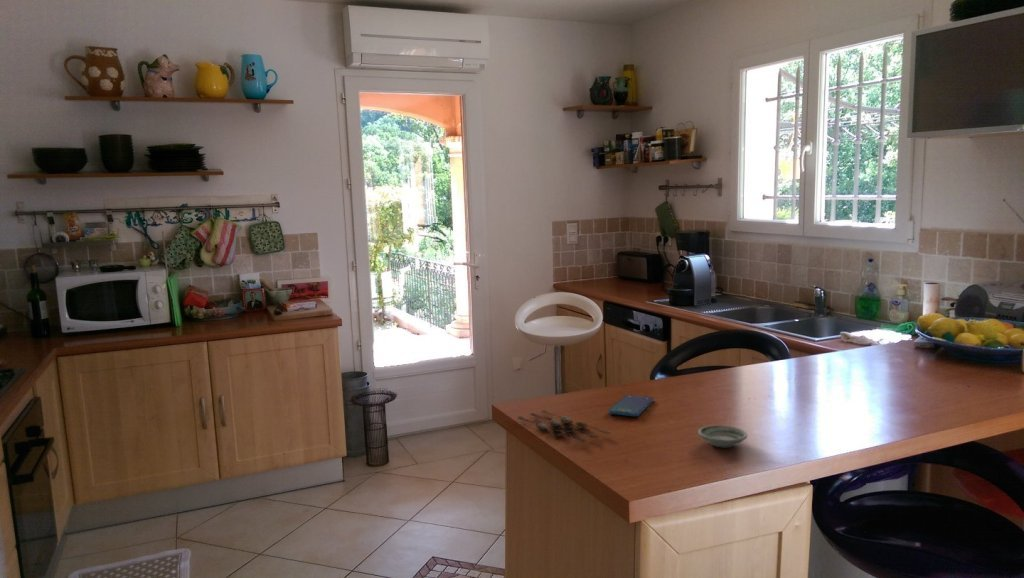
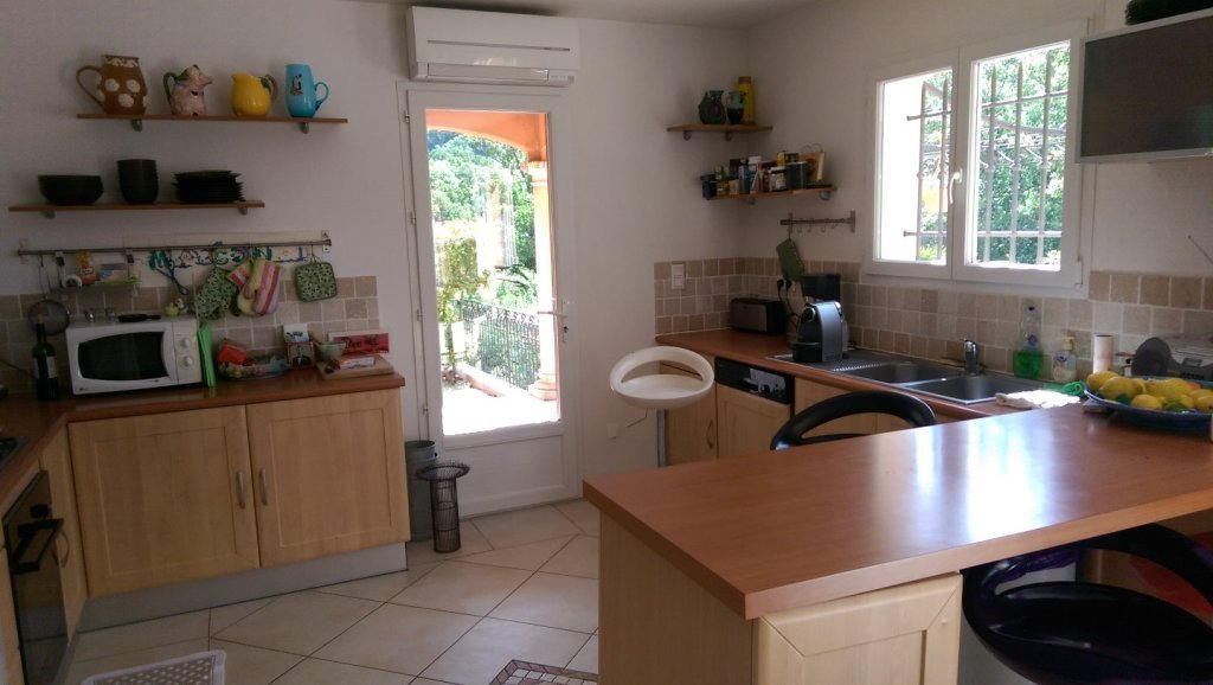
- saucer (722, 437)
- spoon (561, 424)
- smartphone (631, 405)
